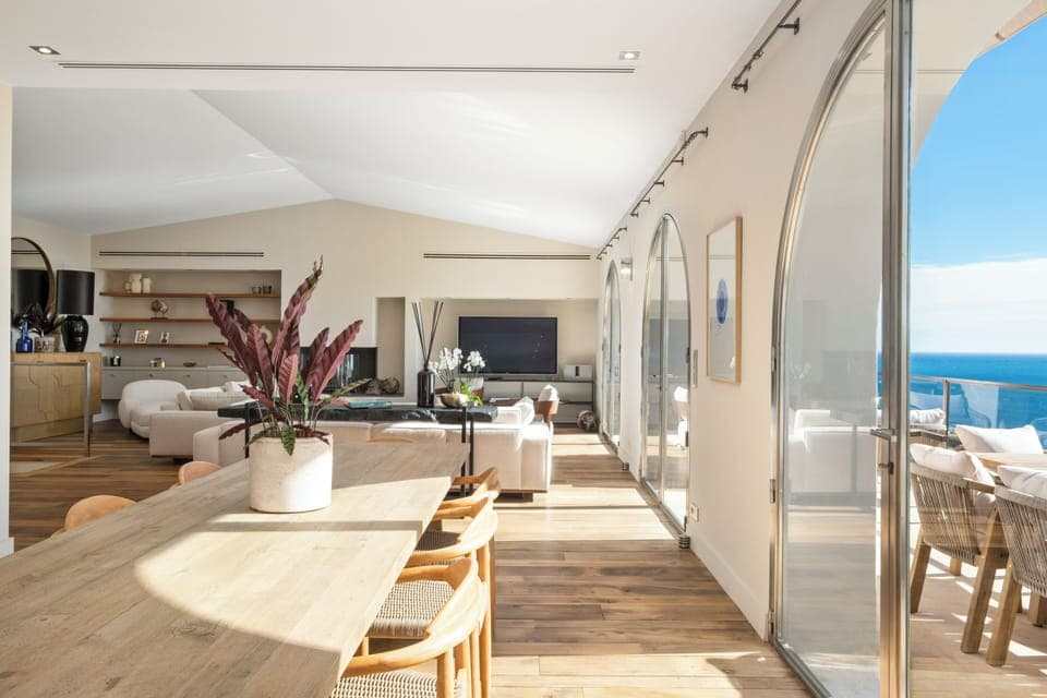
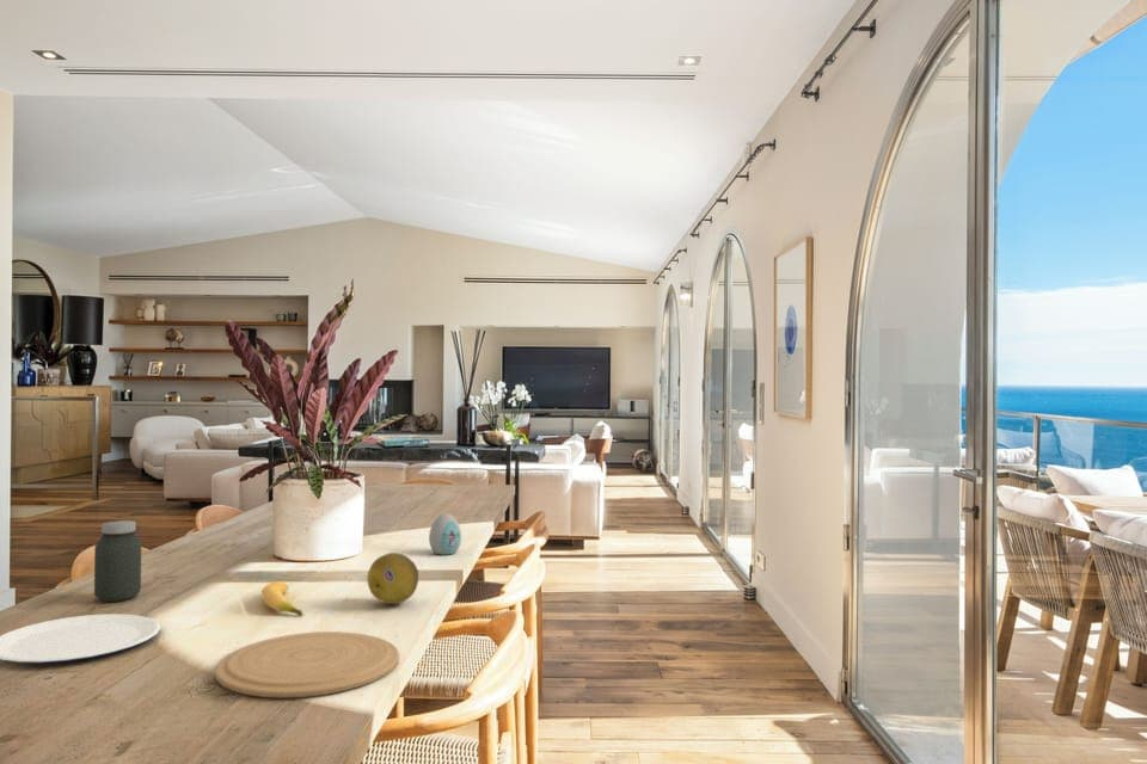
+ jar (118, 560)
+ plate (76, 637)
+ plate (309, 659)
+ fruit (392, 578)
+ banana (282, 594)
+ decorative egg (444, 532)
